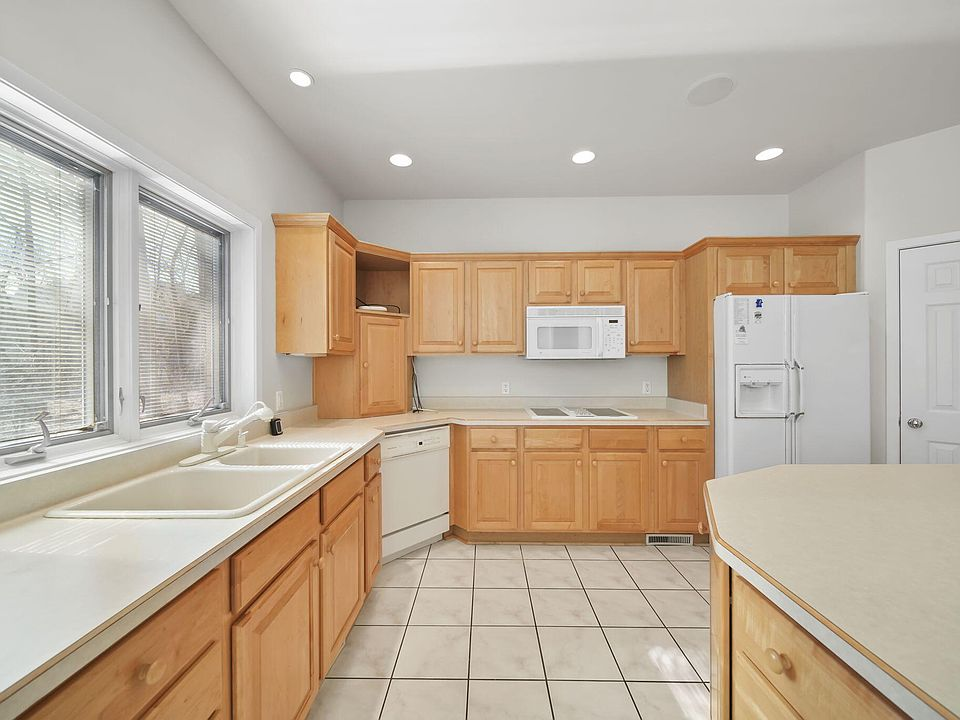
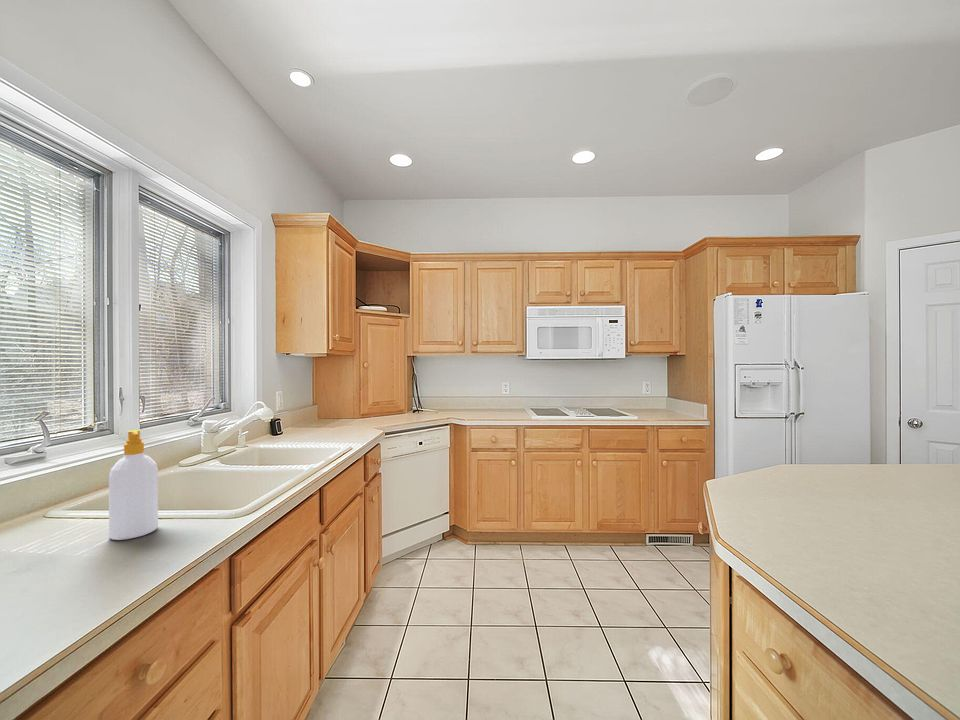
+ soap bottle (134, 481)
